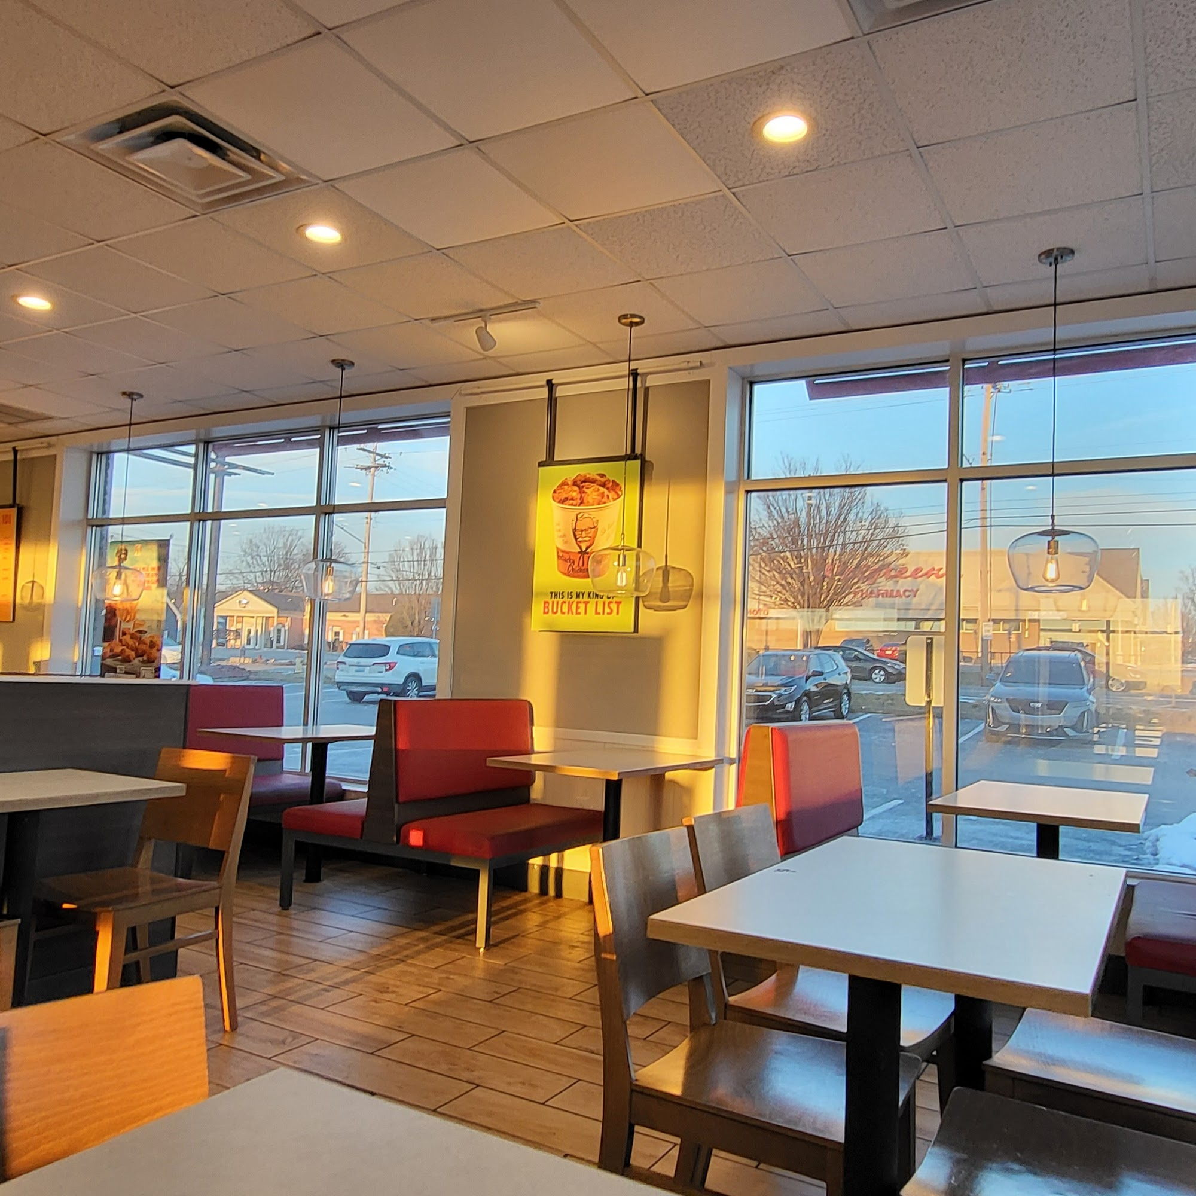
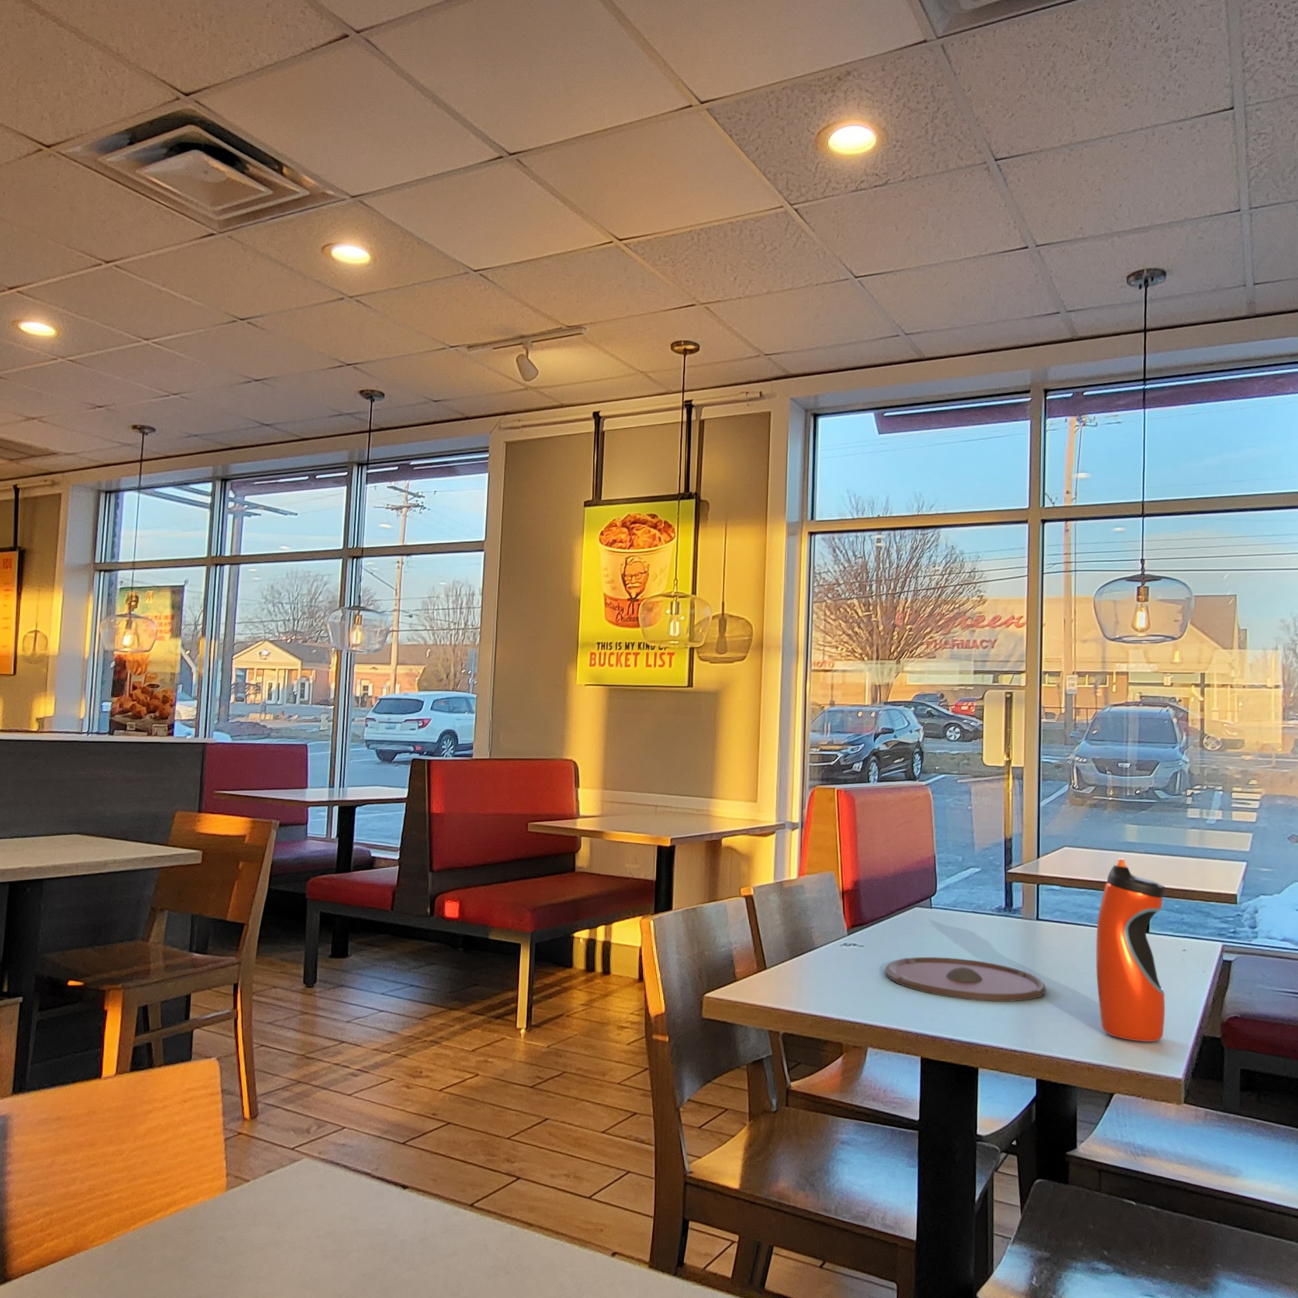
+ water bottle (1130, 946)
+ plate (963, 975)
